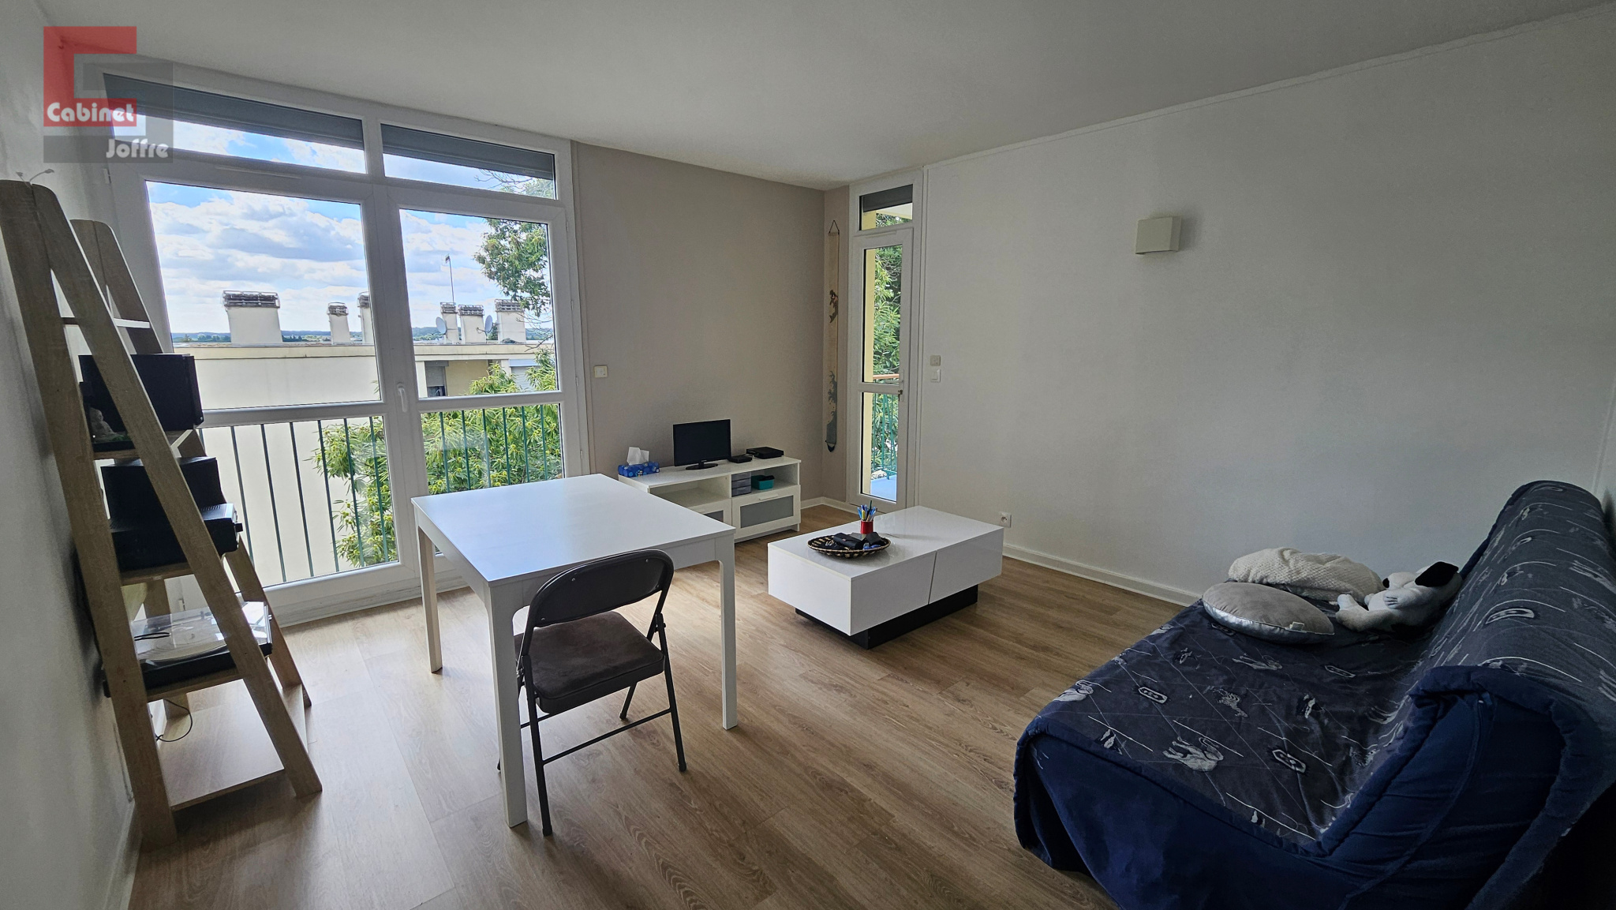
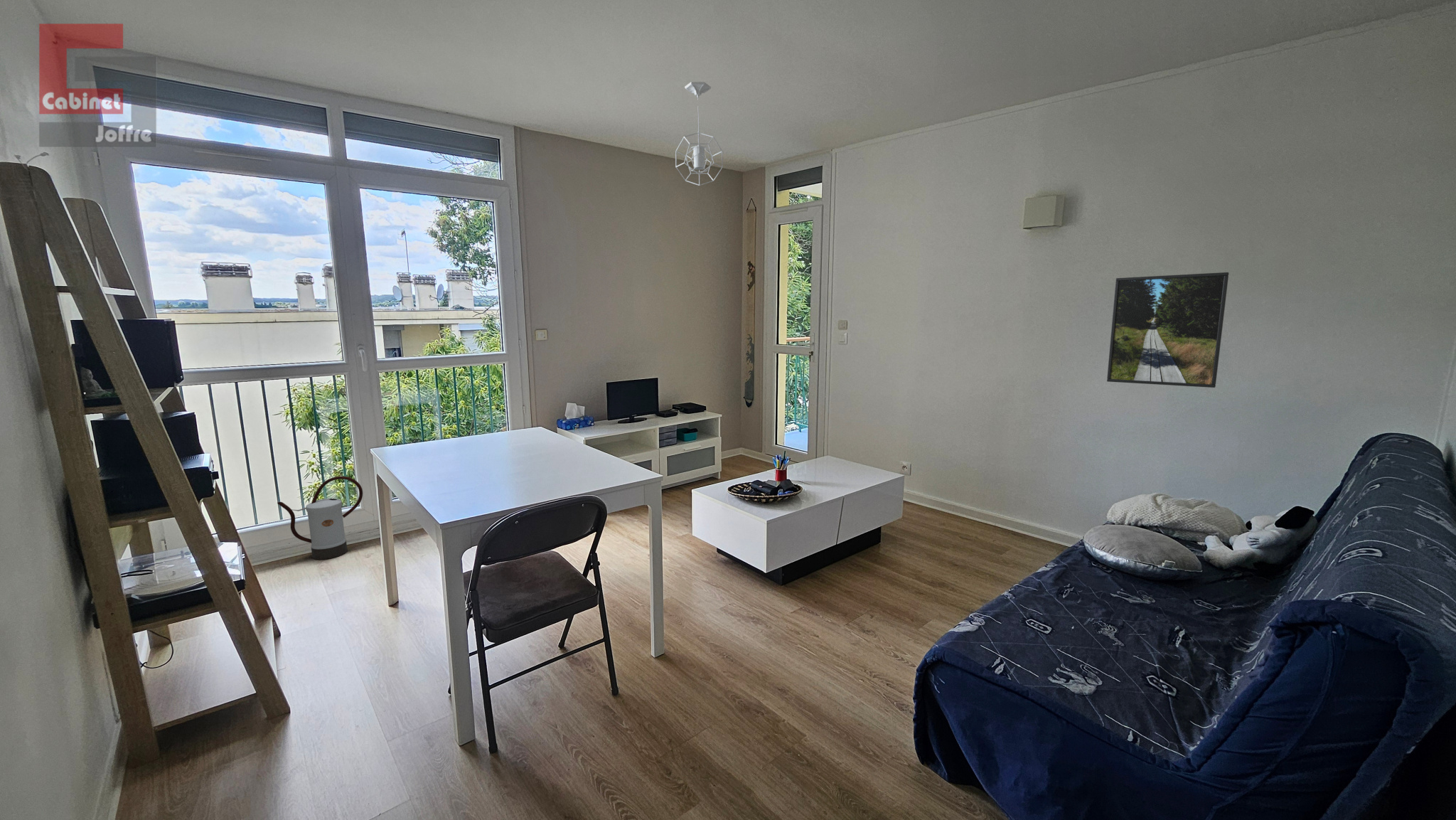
+ pendant light (698, 137)
+ watering can (323, 516)
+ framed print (1163, 330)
